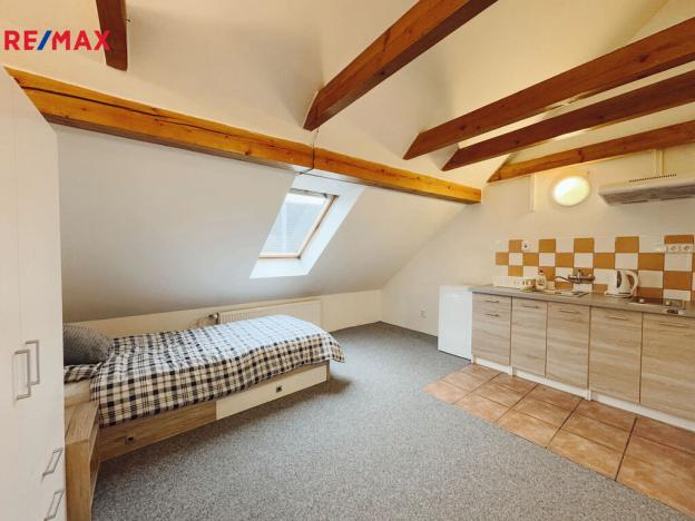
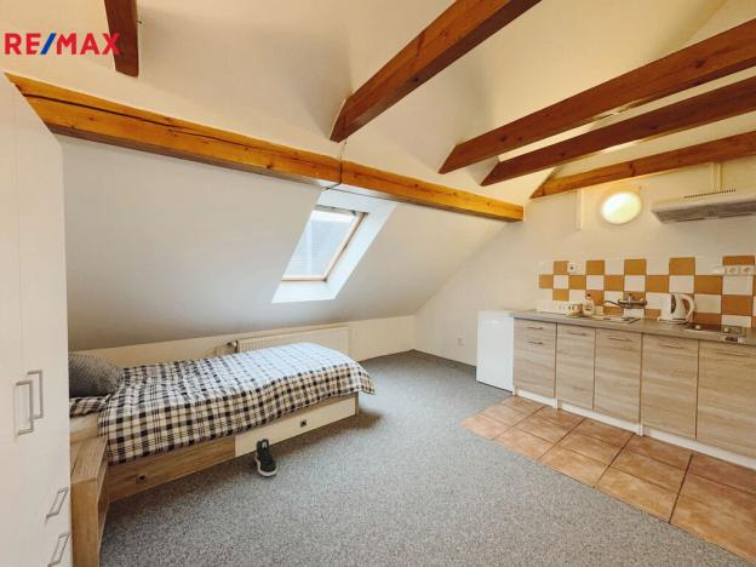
+ sneaker (264, 454)
